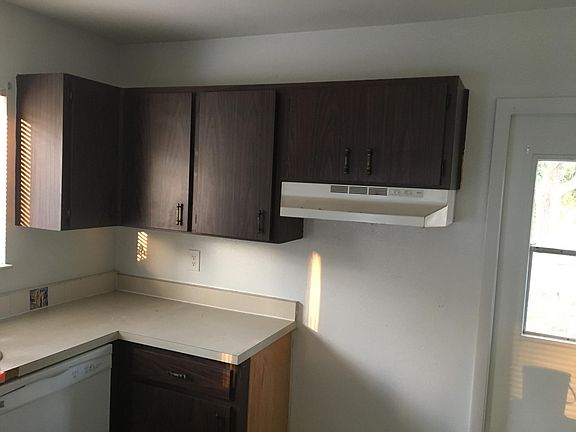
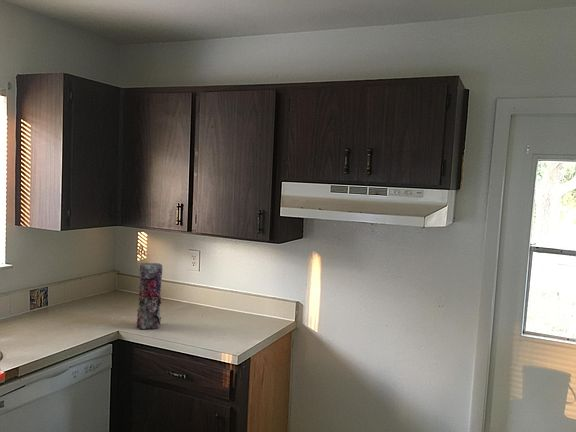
+ vase (149, 295)
